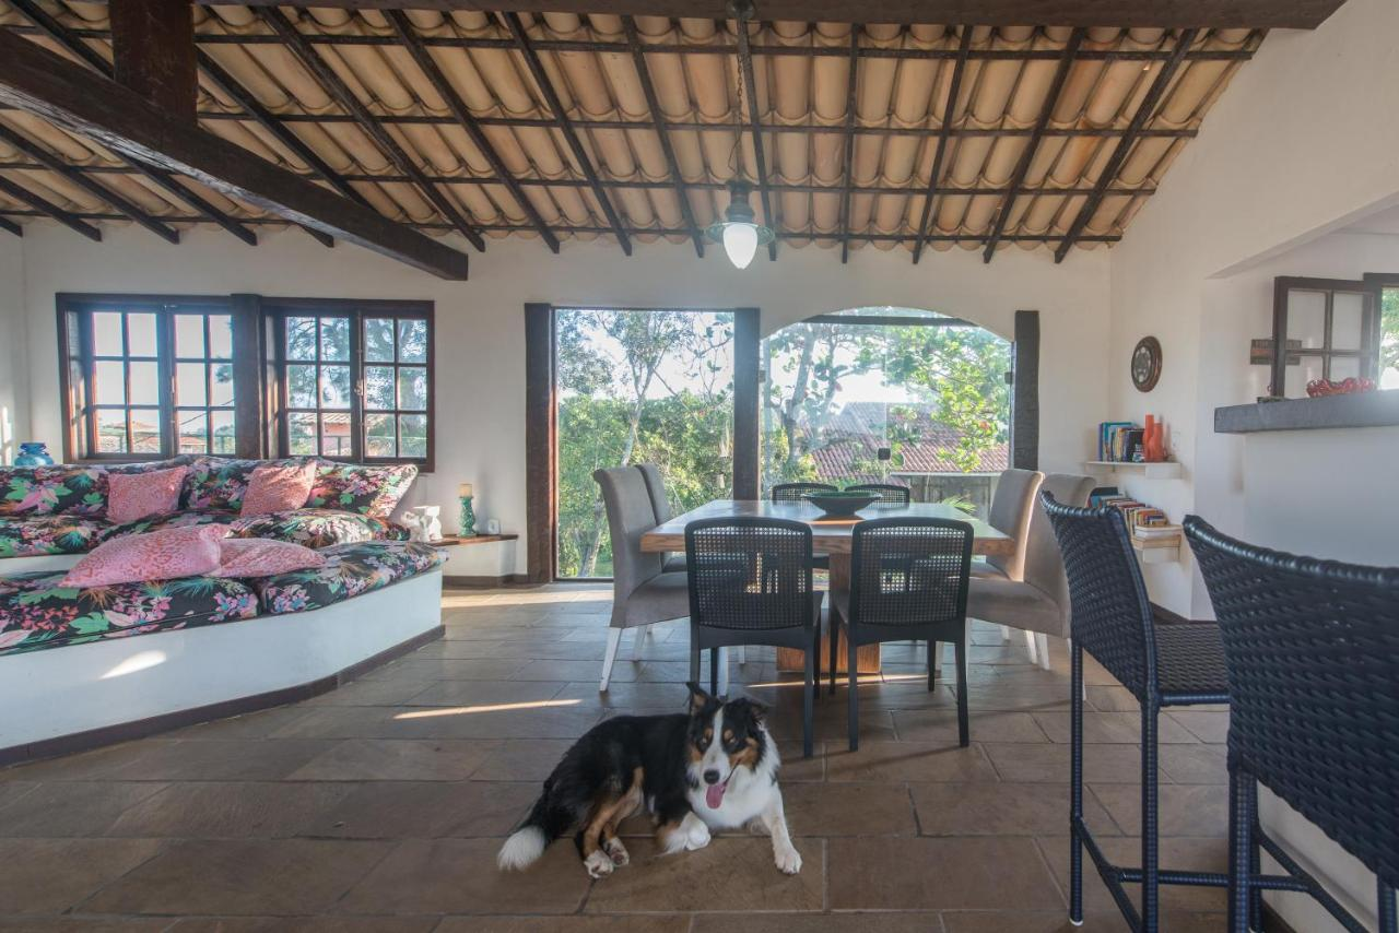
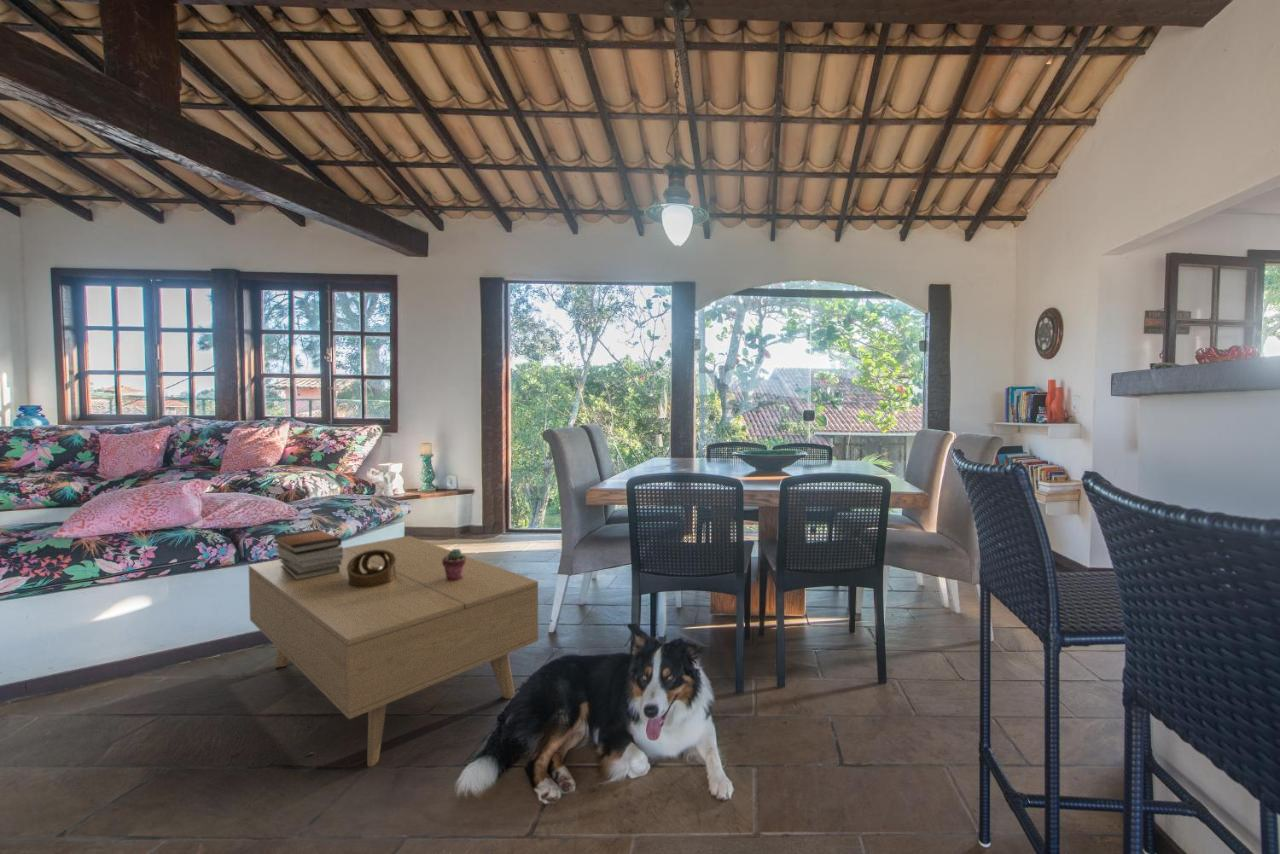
+ book stack (308, 553)
+ coffee table (390, 625)
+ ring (372, 566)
+ potted succulent (454, 563)
